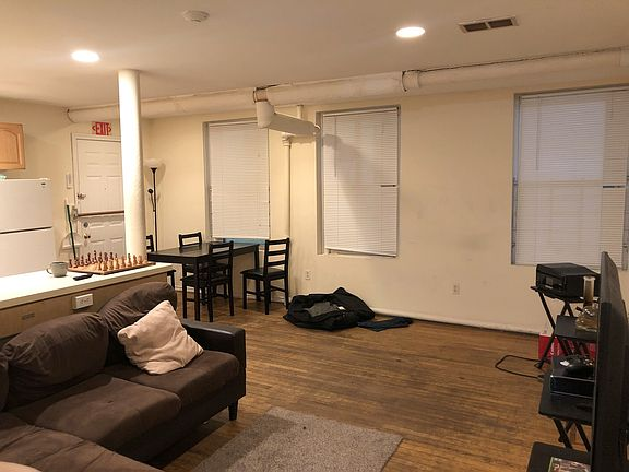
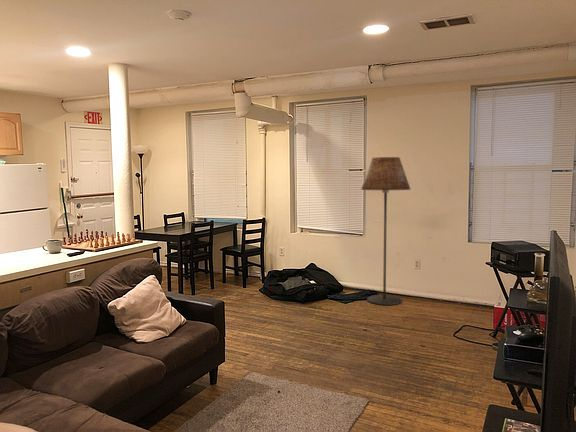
+ floor lamp (385, 229)
